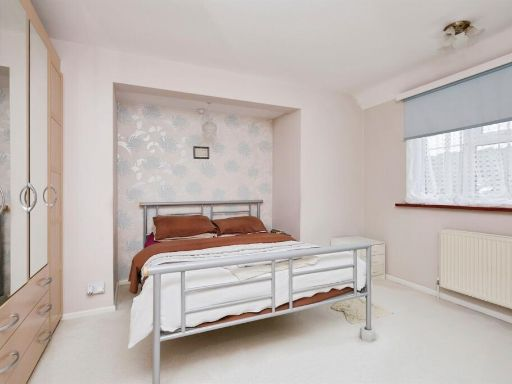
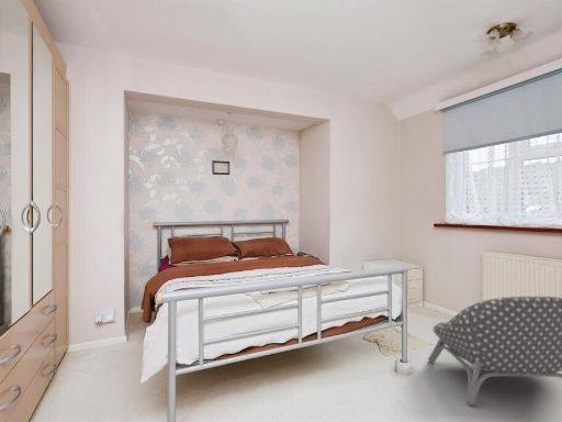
+ armchair (497, 332)
